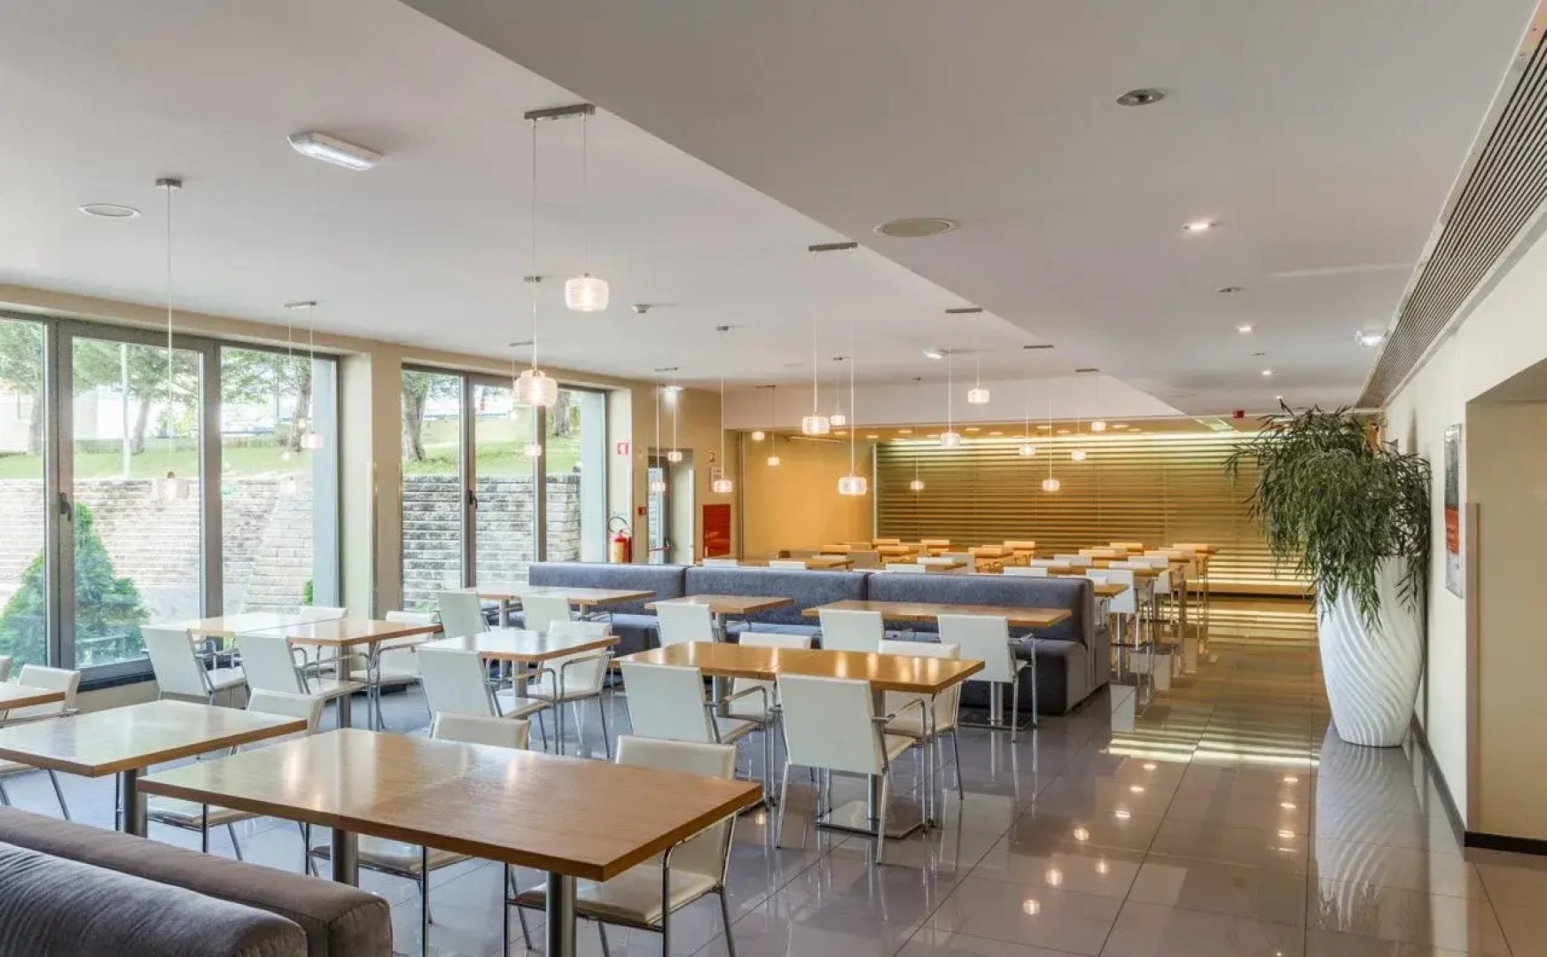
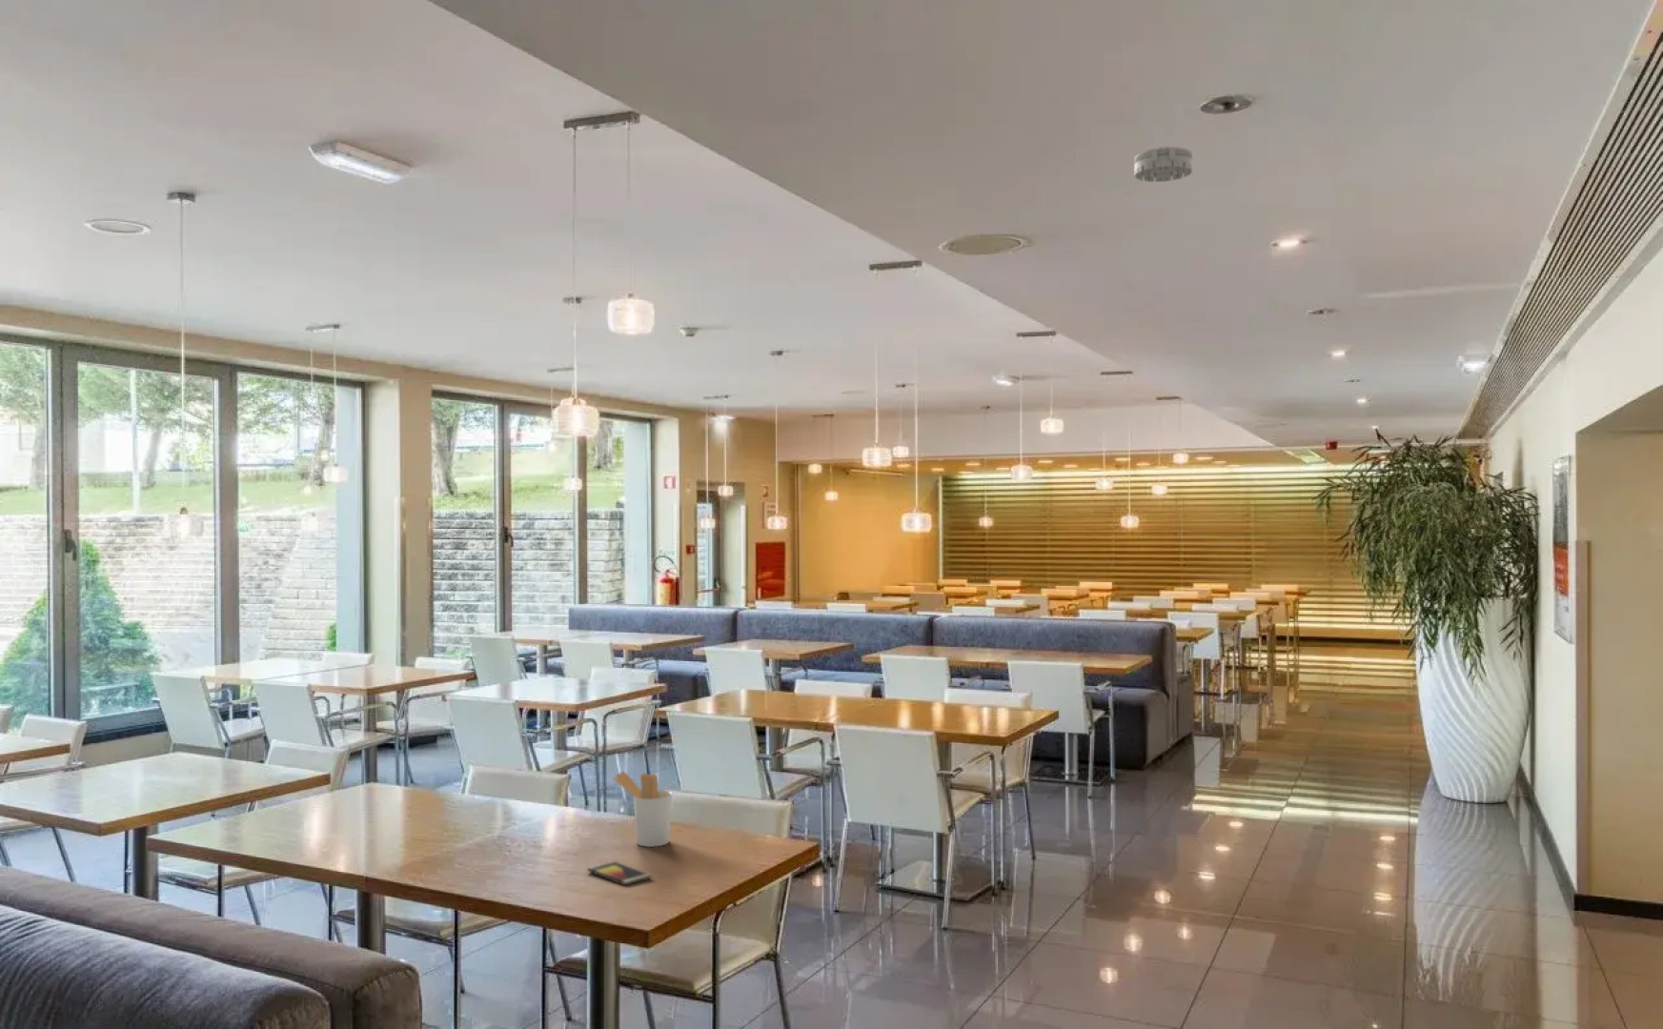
+ smartphone (619, 872)
+ smoke detector (1163, 163)
+ utensil holder (643, 806)
